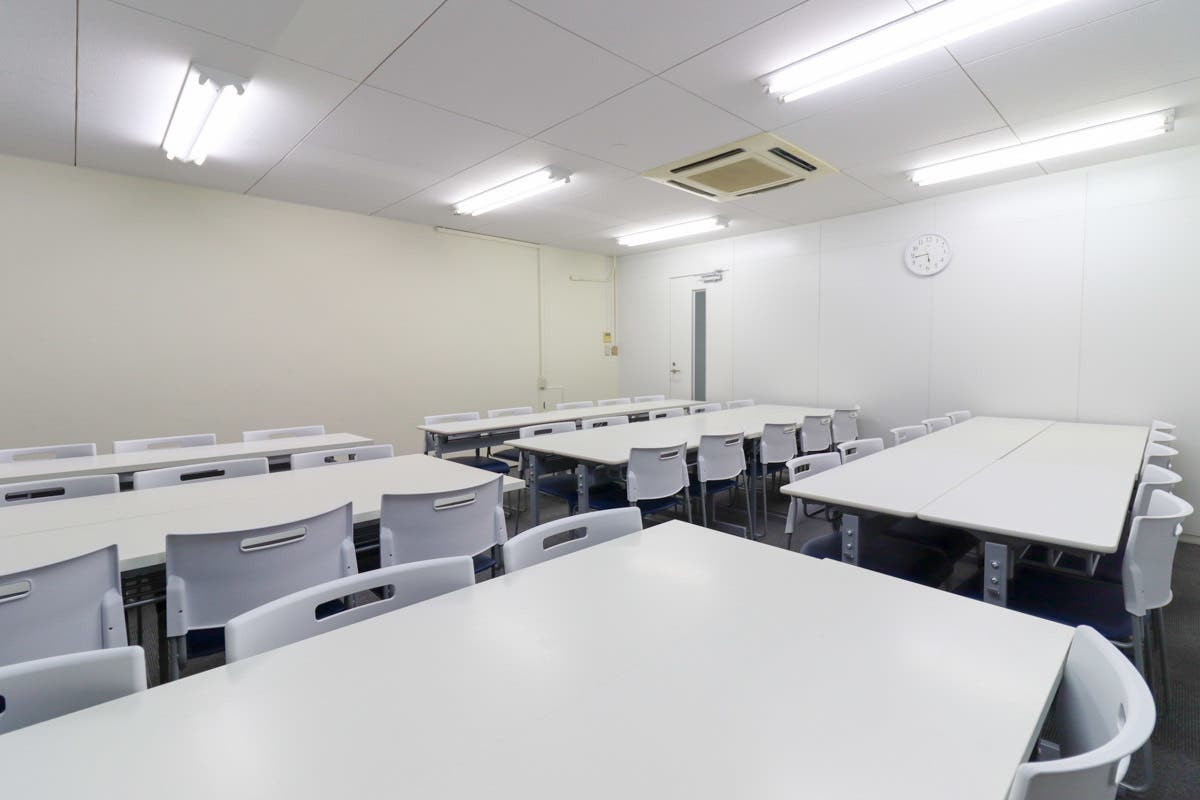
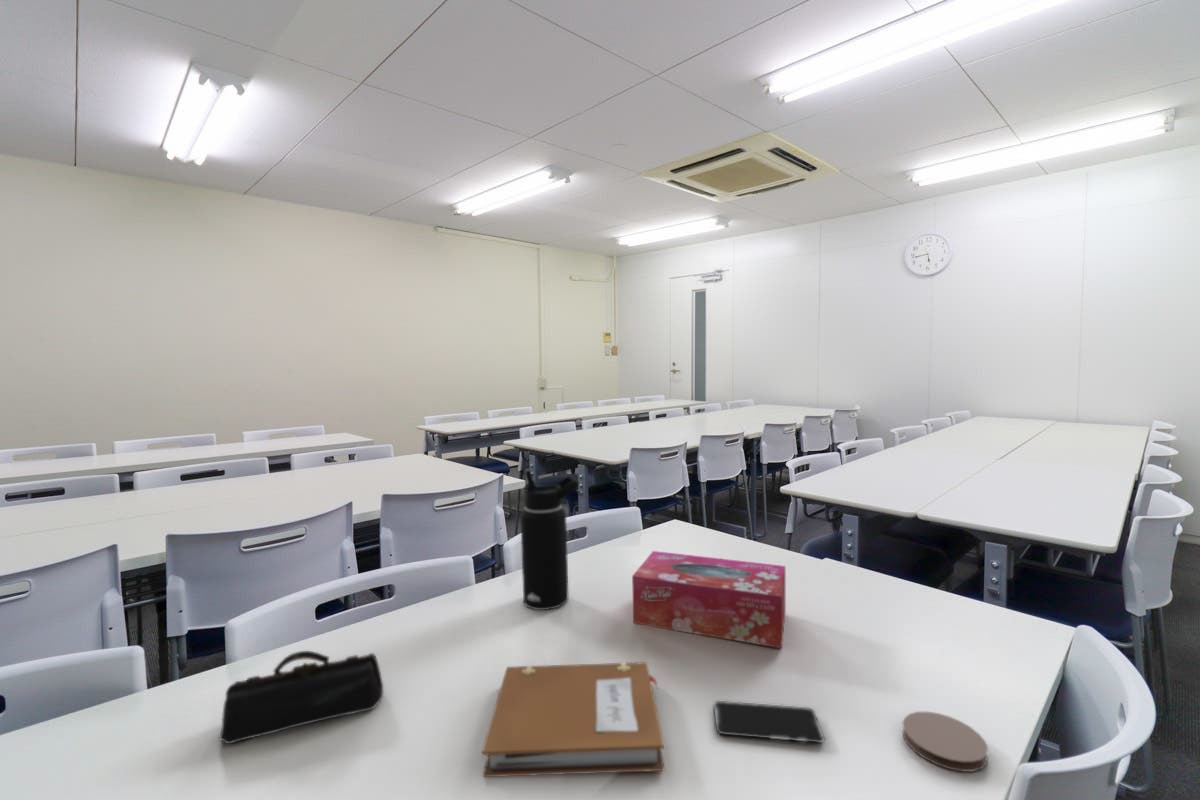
+ coaster (943, 739)
+ notebook (580, 710)
+ water bottle (550, 534)
+ tissue box (710, 594)
+ pencil case (305, 681)
+ smartphone (766, 721)
